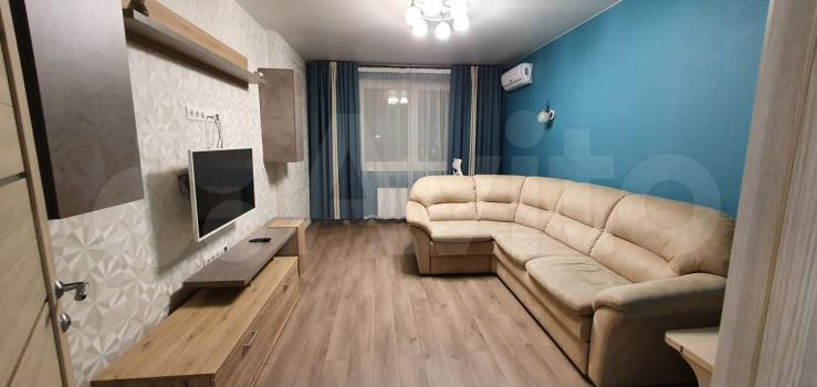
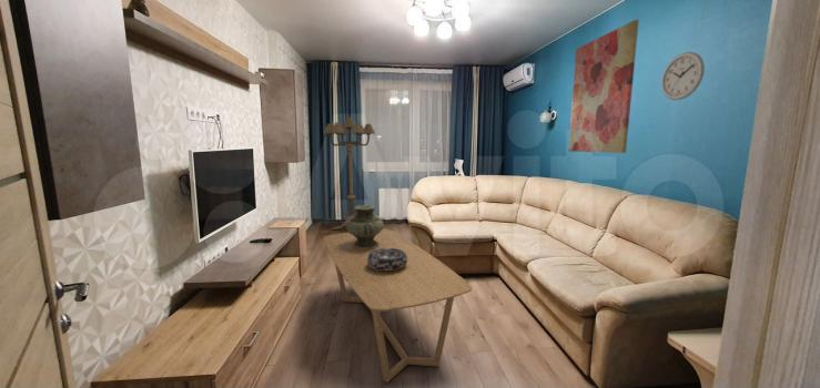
+ wall clock (680, 76)
+ decorative bowl (387, 258)
+ coffee table (383, 292)
+ wall art (598, 95)
+ floor lamp (351, 174)
+ vase (365, 224)
